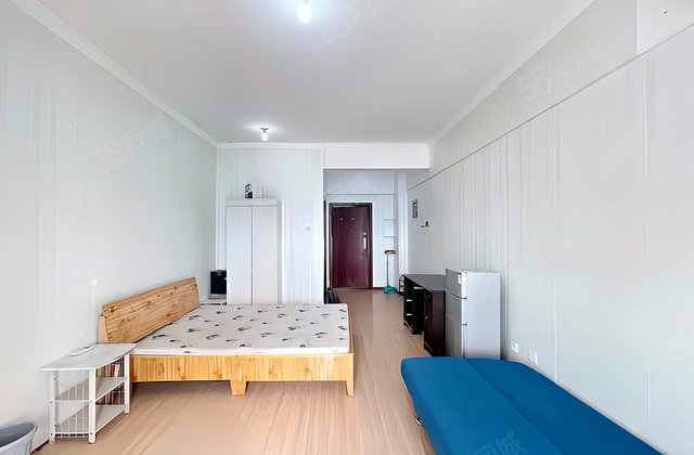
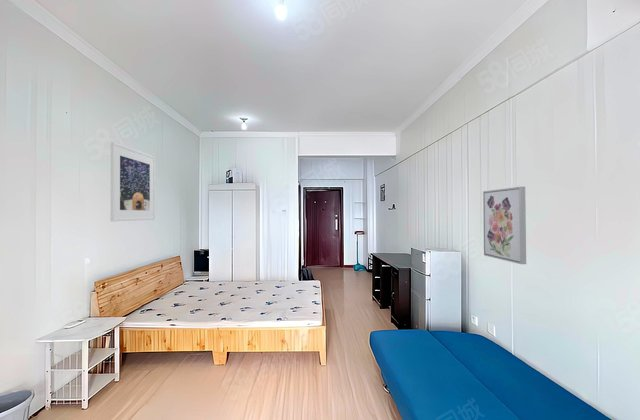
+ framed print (135, 185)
+ wall art (502, 224)
